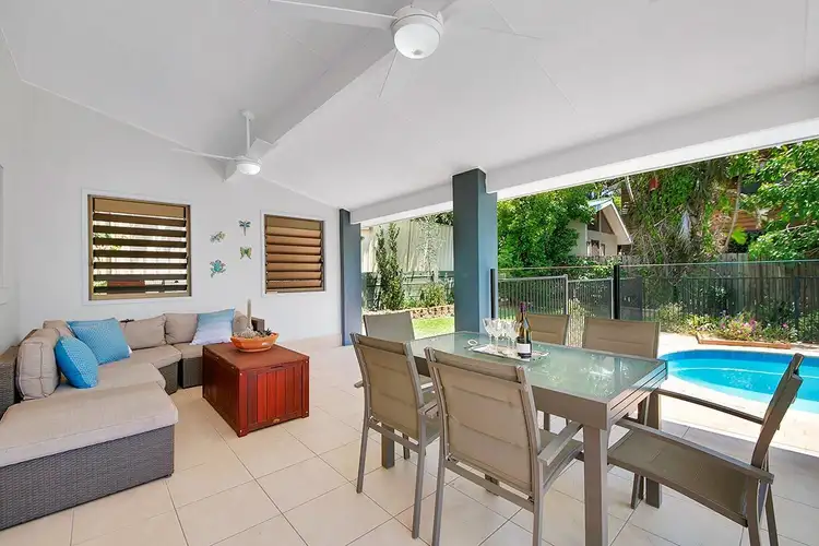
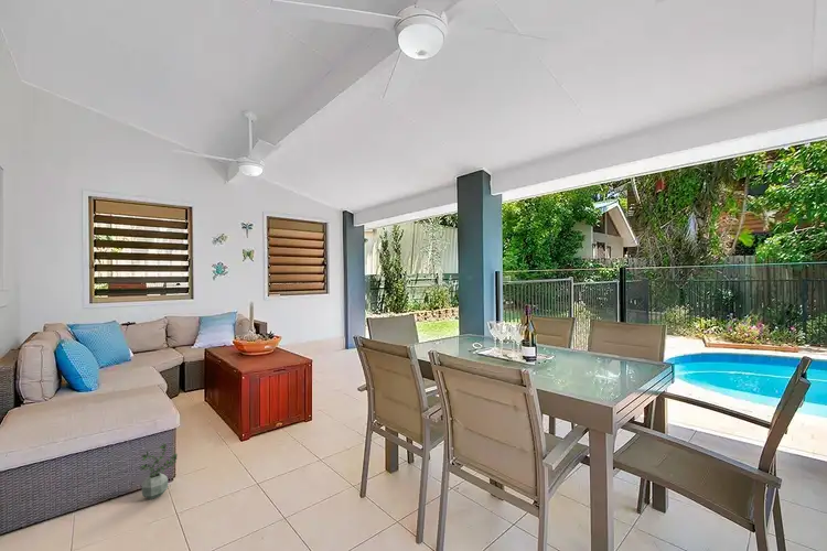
+ potted plant (159, 469)
